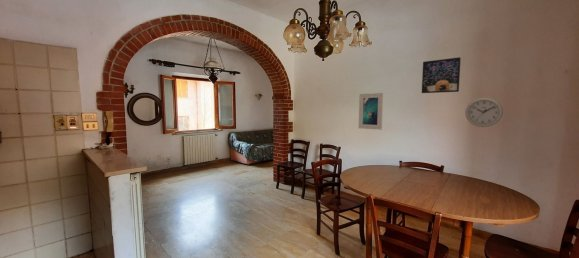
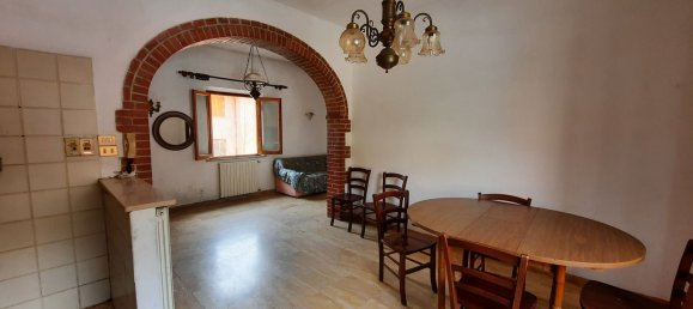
- wall clock (483, 112)
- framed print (440, 76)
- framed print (370, 111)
